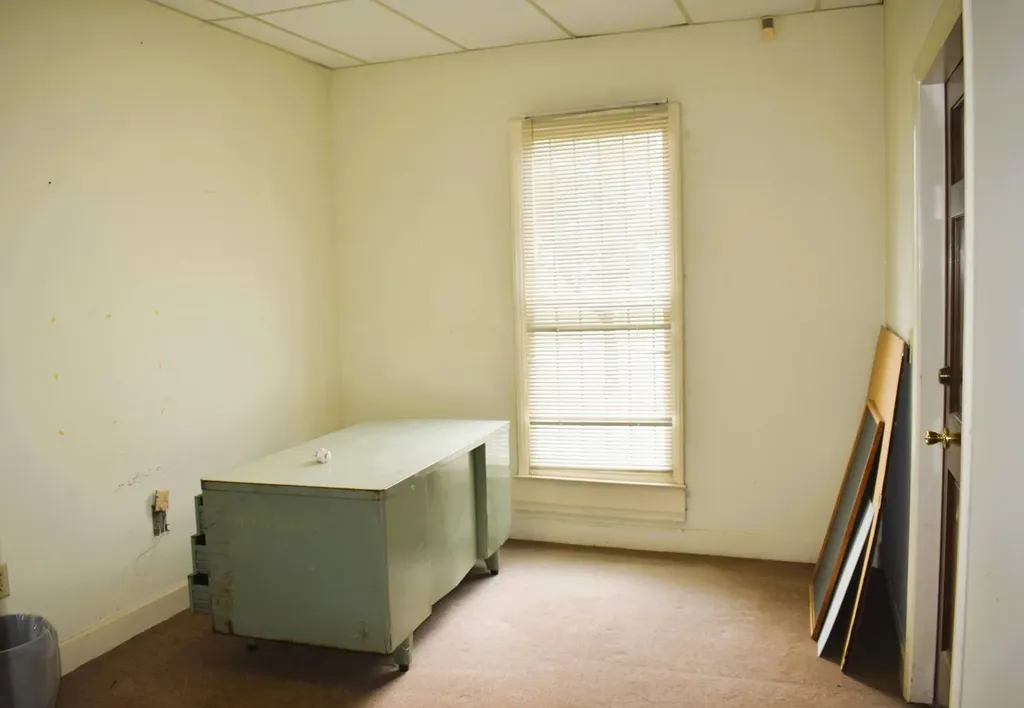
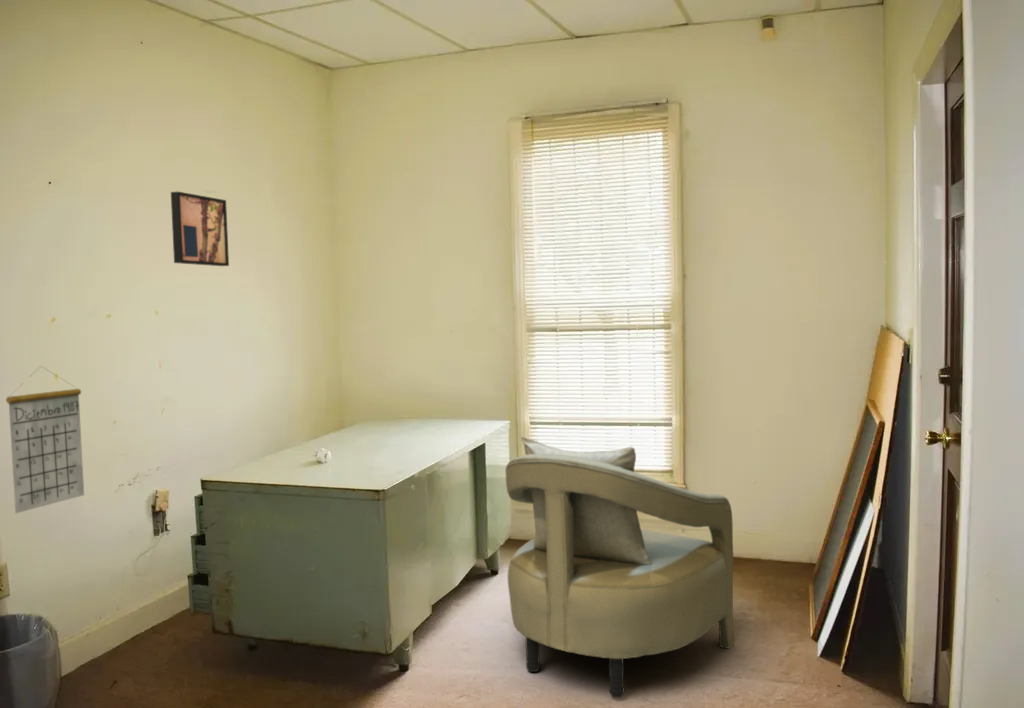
+ calendar (47, 435)
+ armchair (606, 543)
+ wall art (201, 230)
